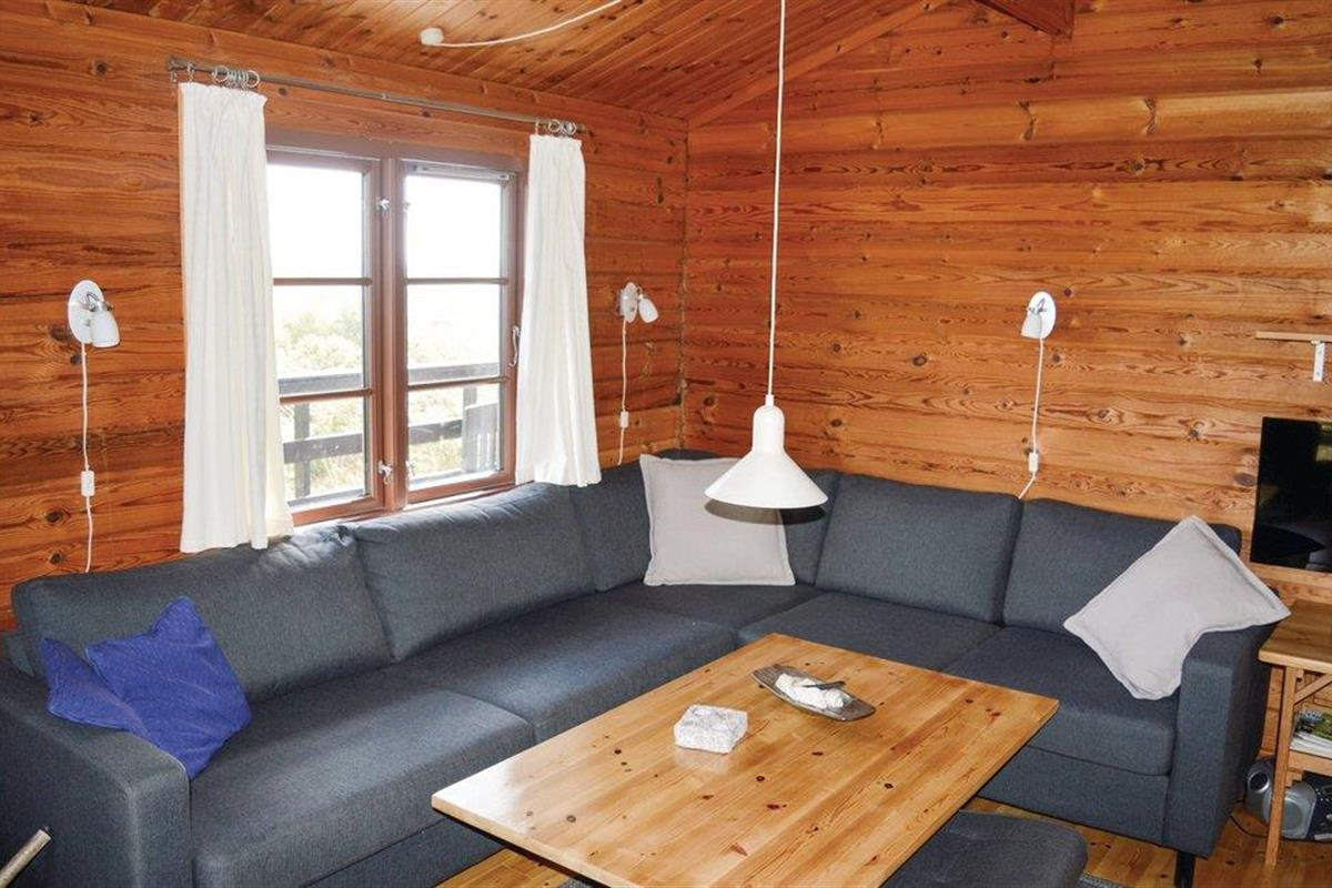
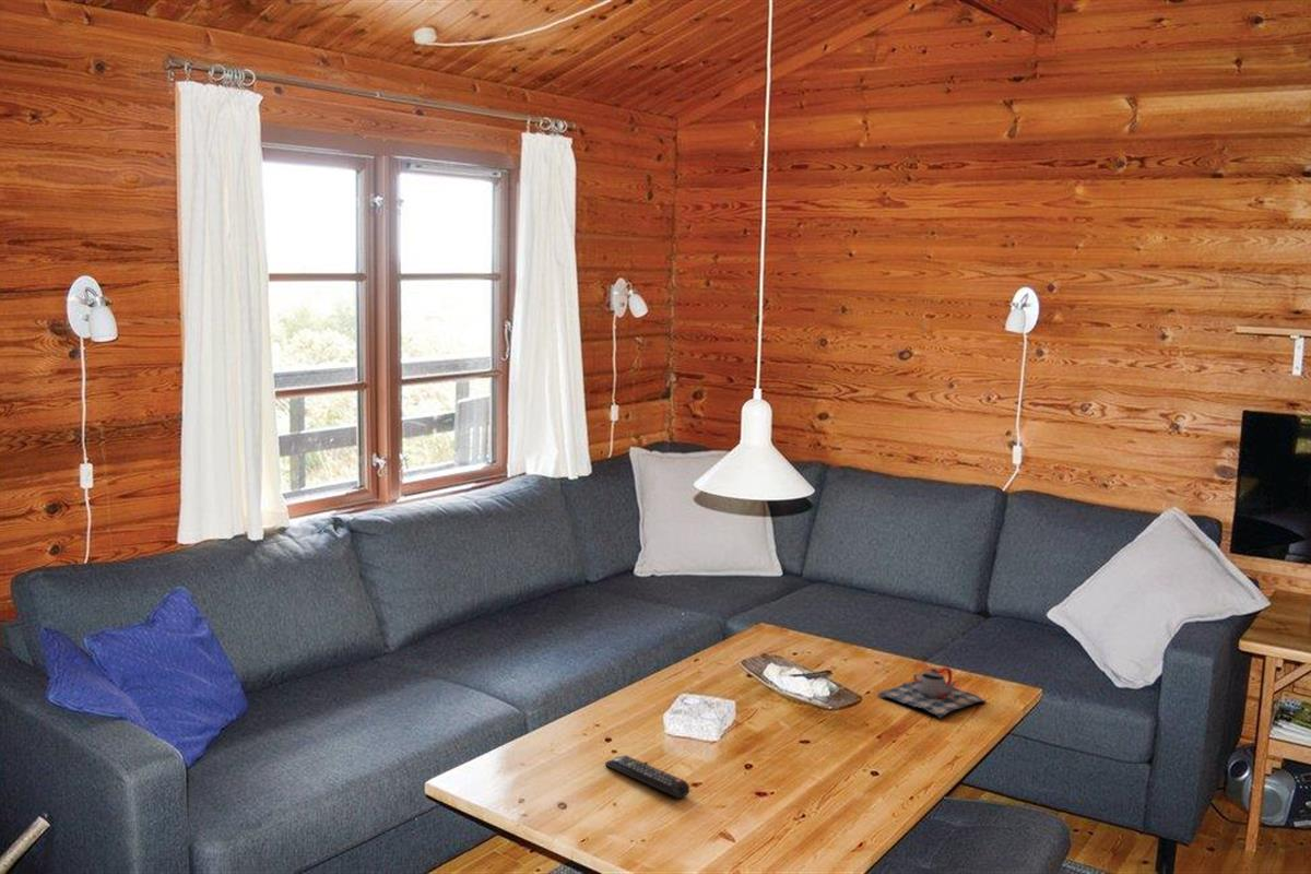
+ remote control (646, 775)
+ teapot (932, 683)
